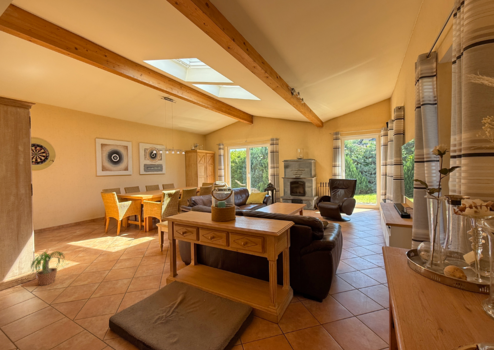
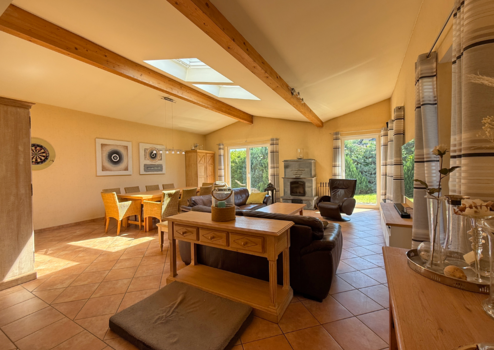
- potted plant (48, 266)
